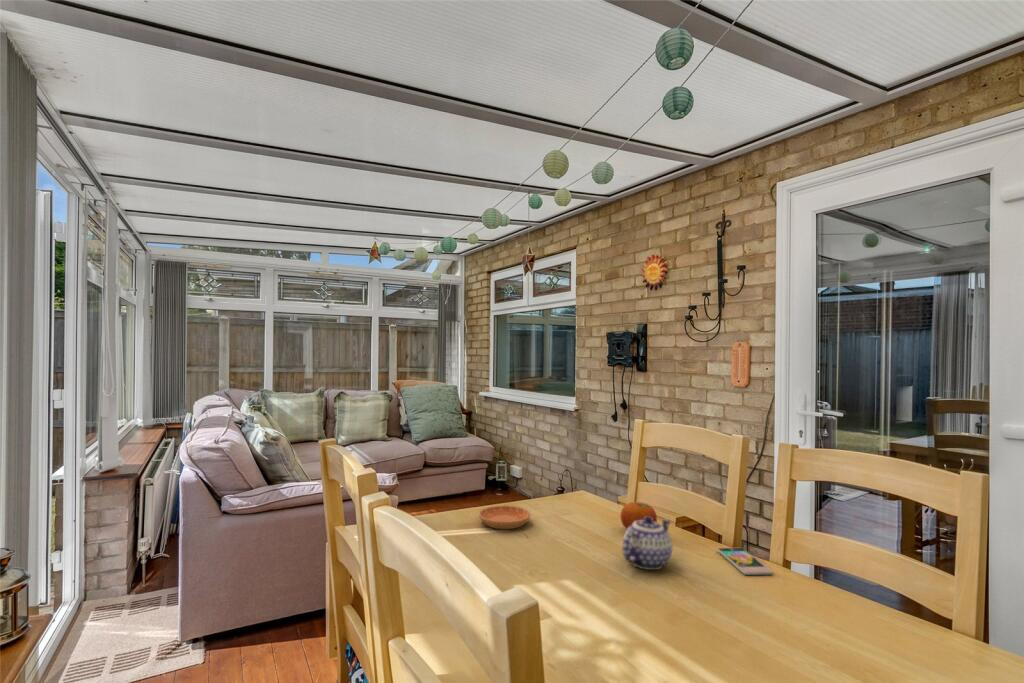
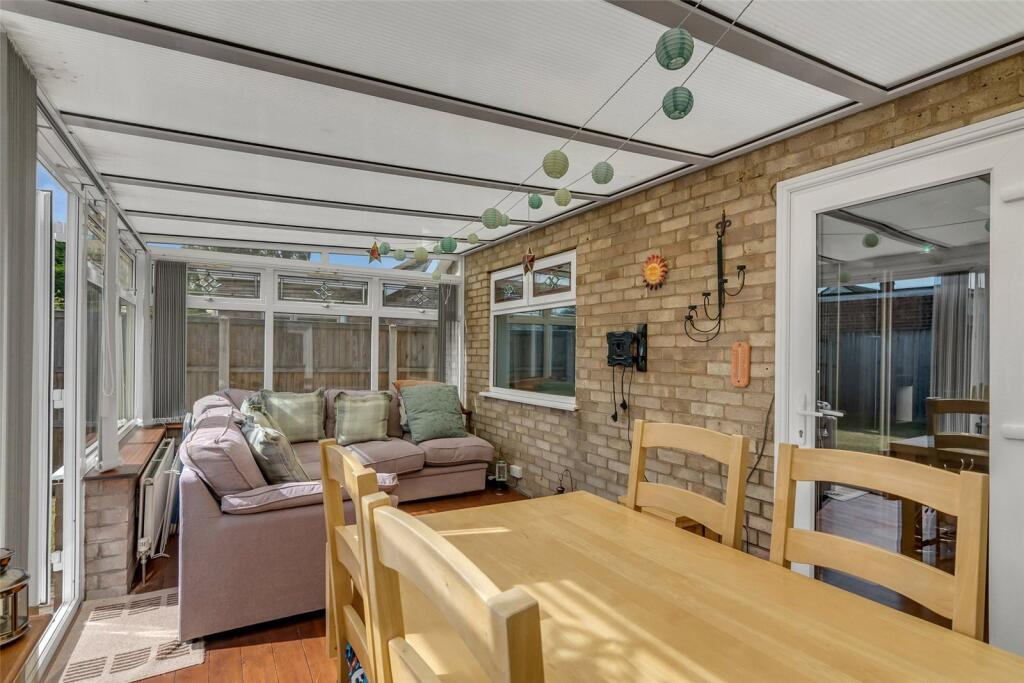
- fruit (638, 517)
- smartphone (743, 560)
- teapot (647, 540)
- saucer (504, 517)
